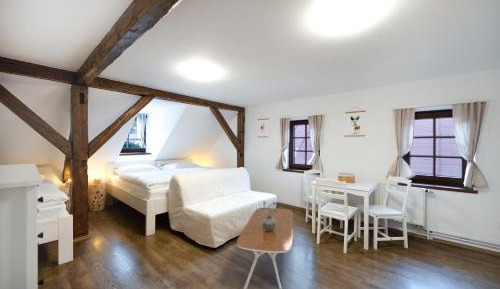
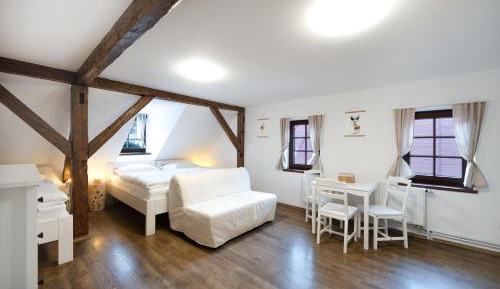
- coffee table (269, 244)
- potted plant (268, 215)
